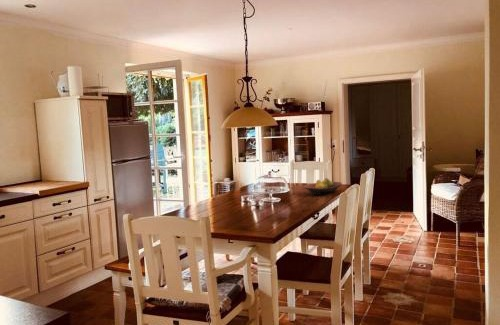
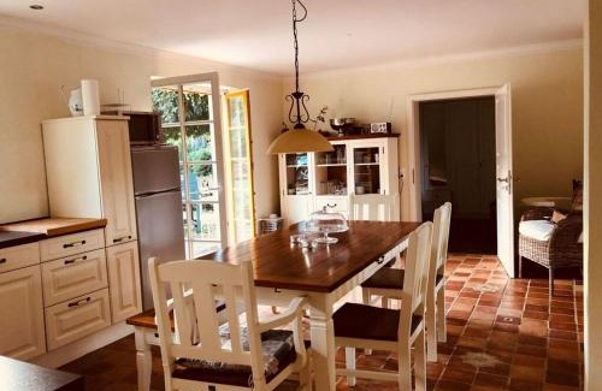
- fruit bowl (323, 185)
